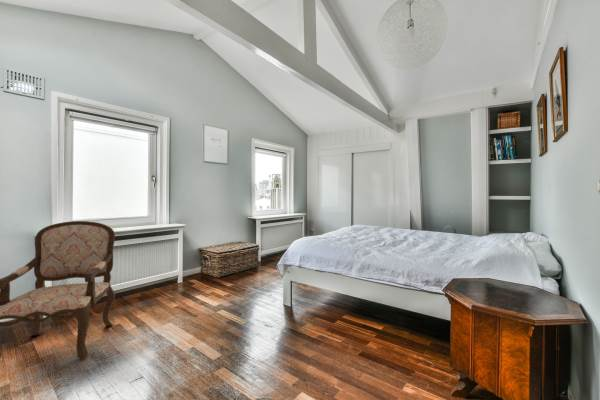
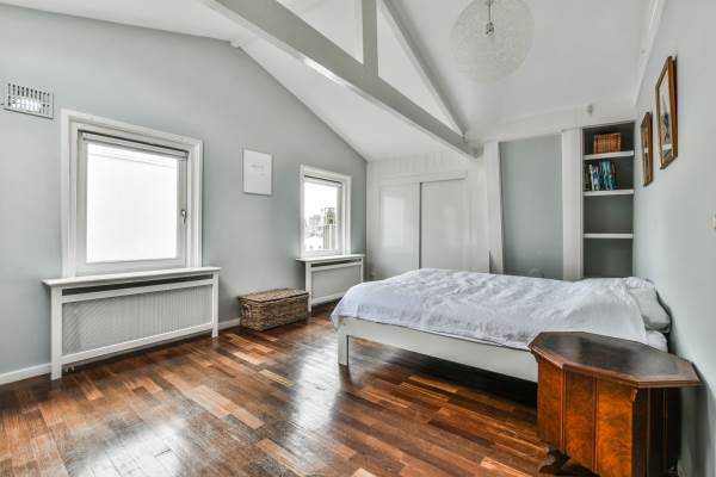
- armchair (59, 285)
